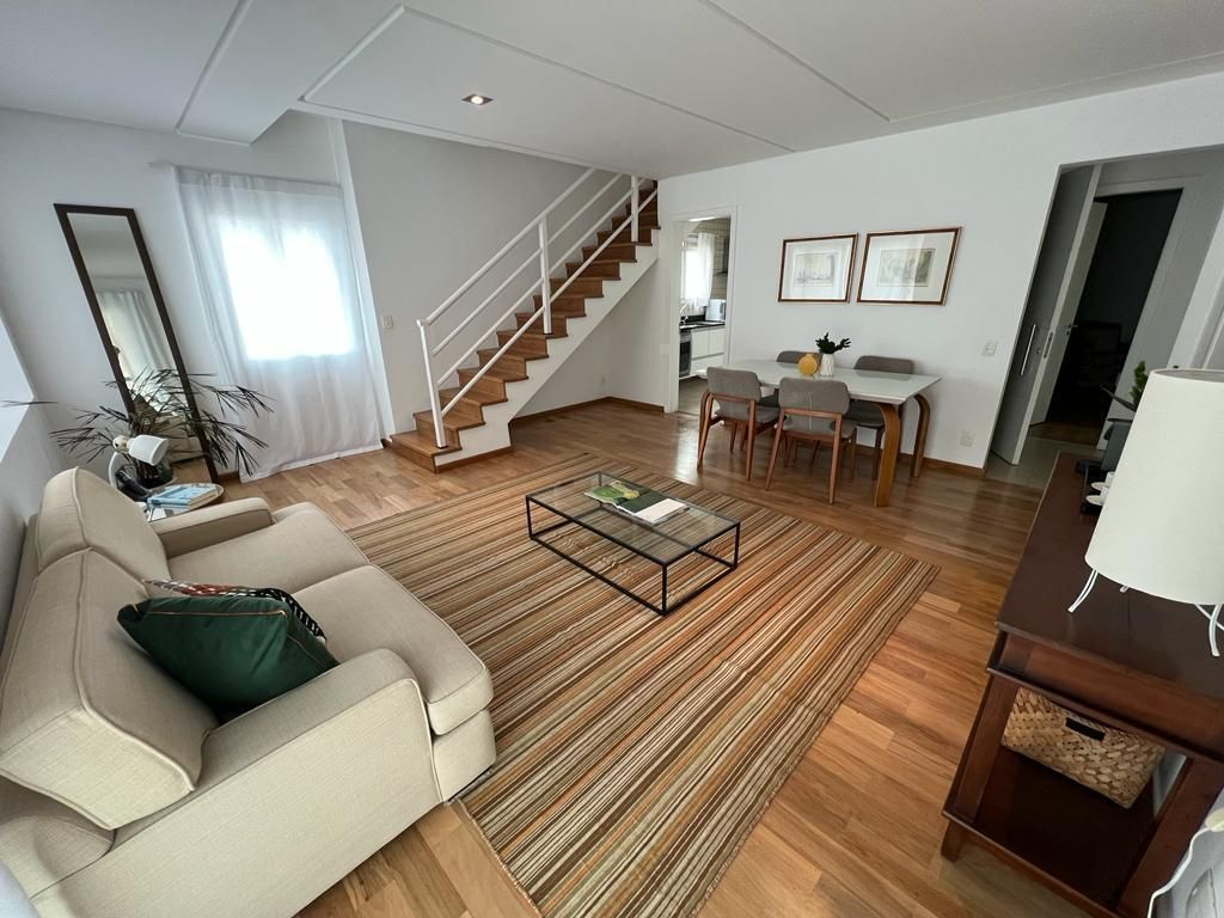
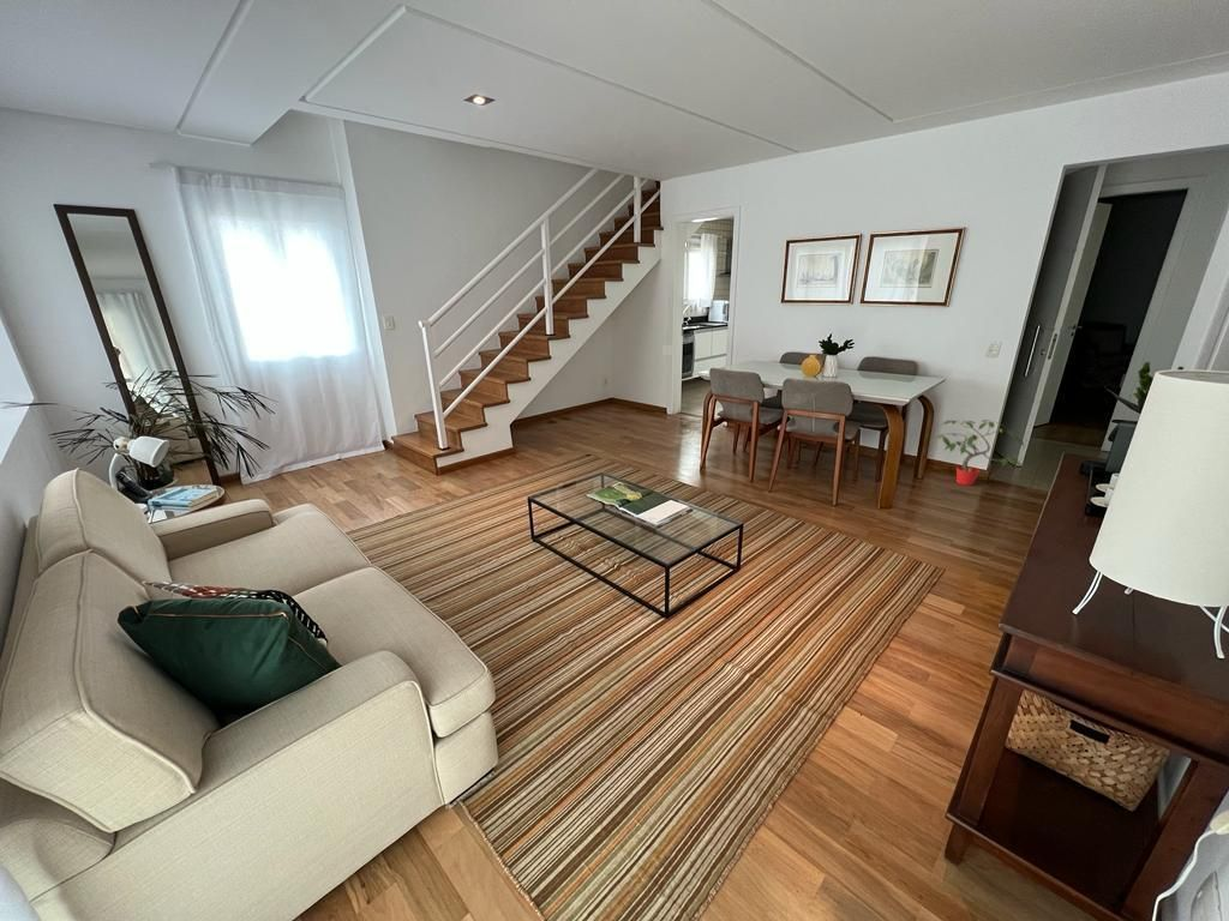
+ potted plant (975, 452)
